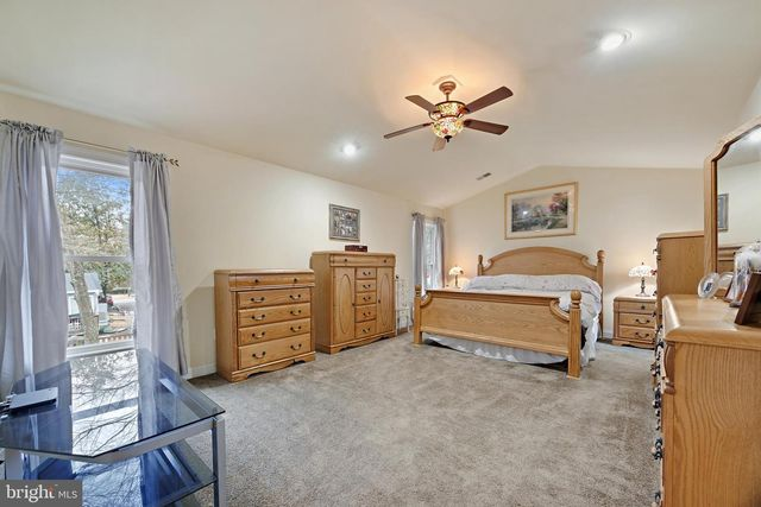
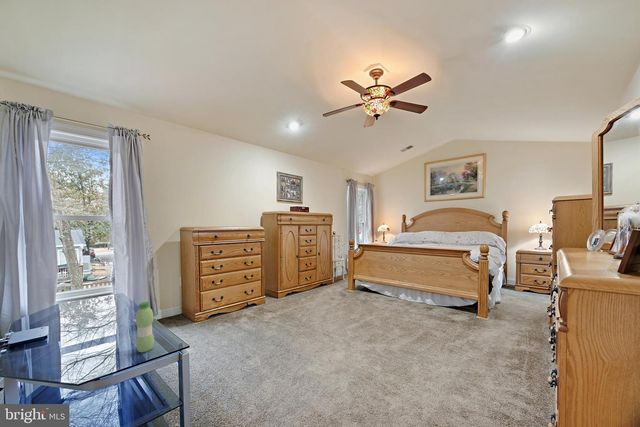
+ water bottle (144, 326)
